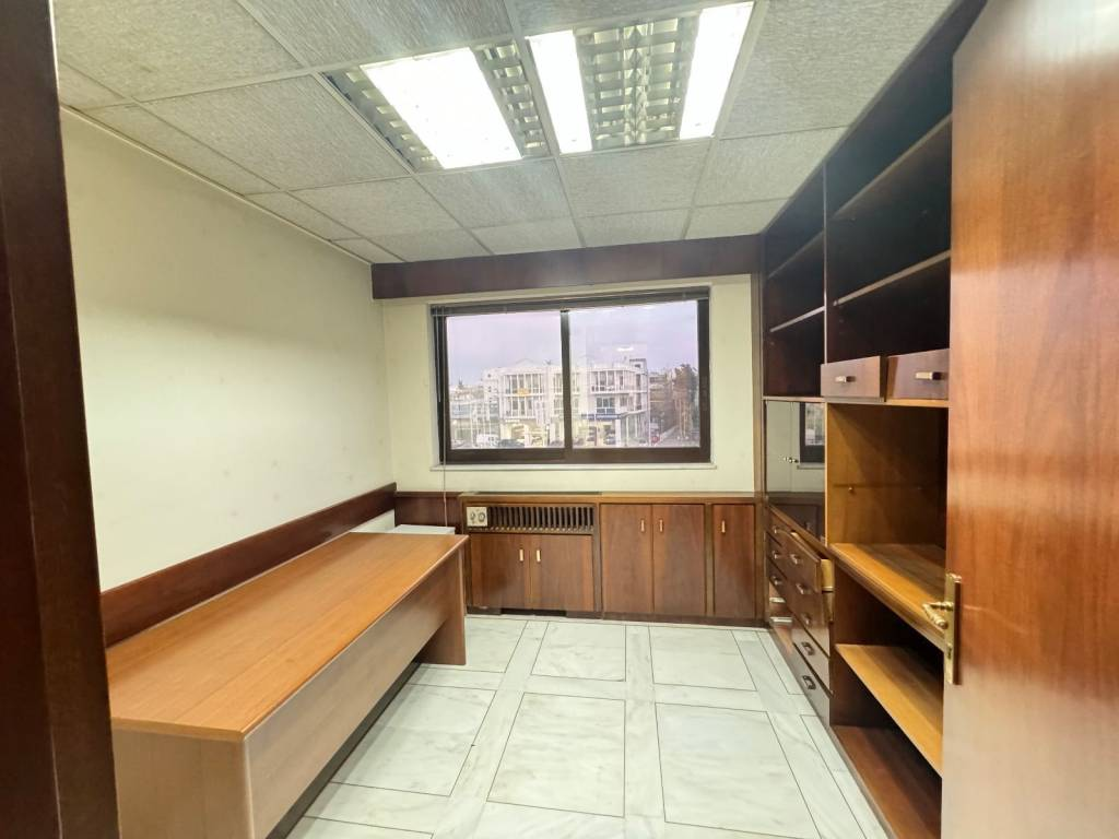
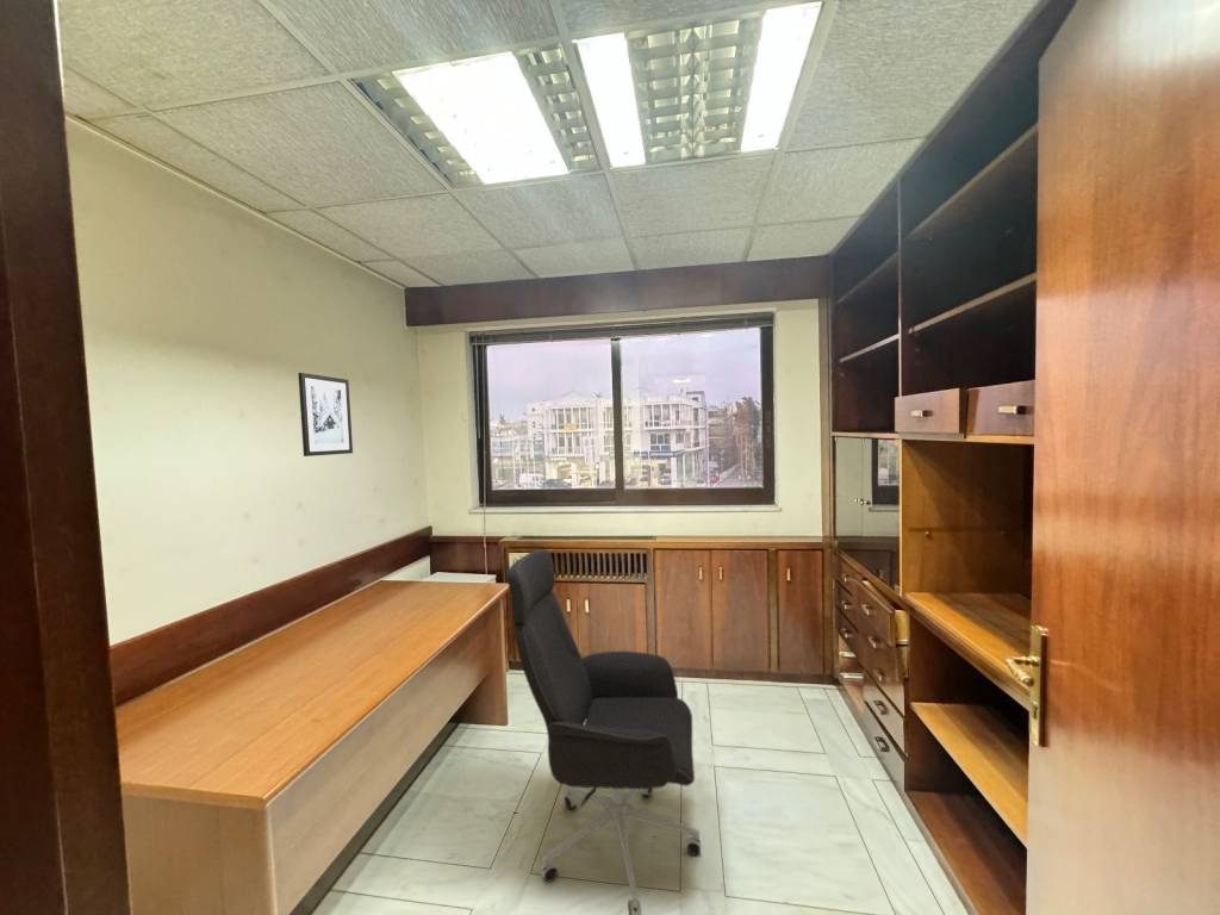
+ wall art (326, 415)
+ office chair (605, 703)
